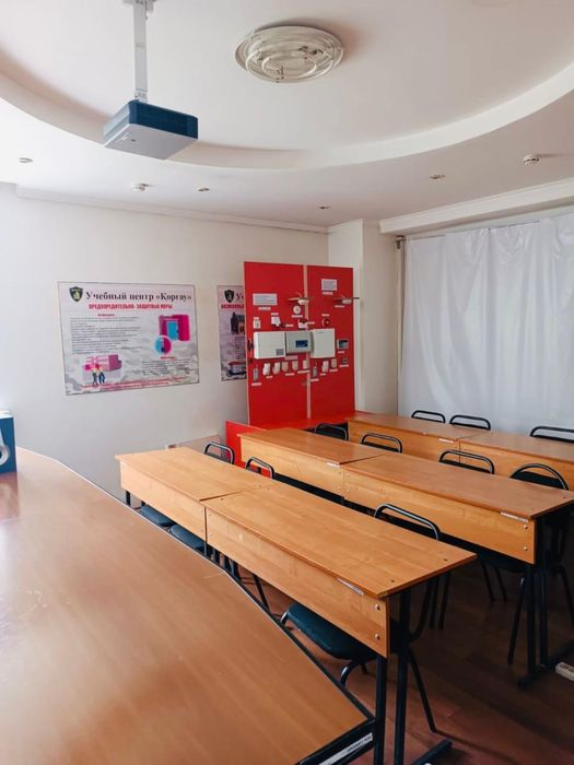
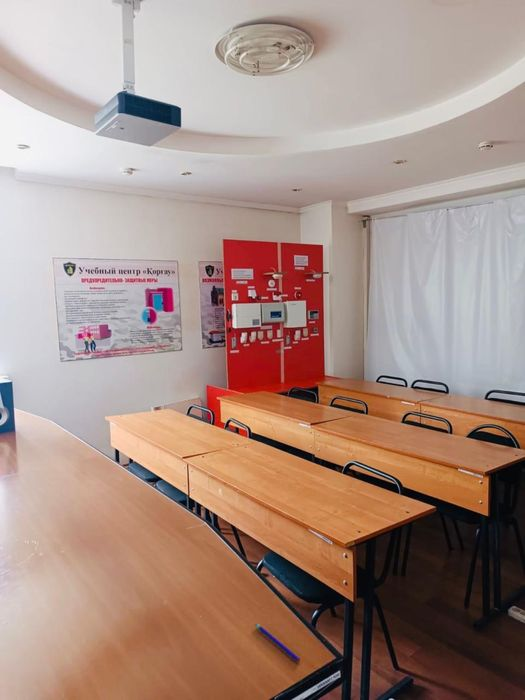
+ pen (276, 641)
